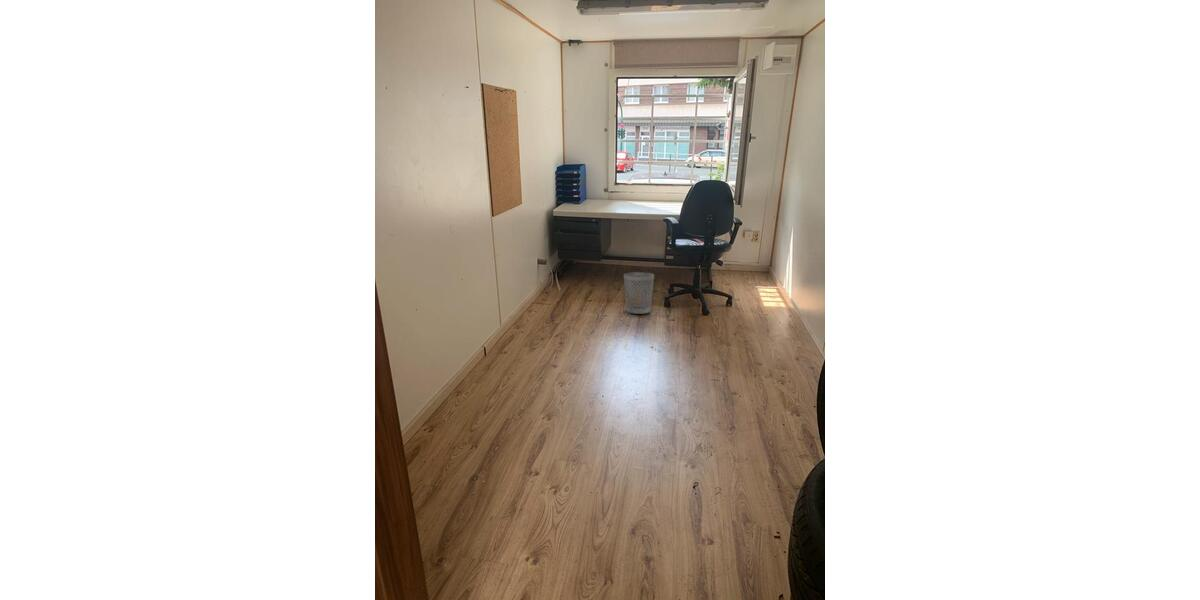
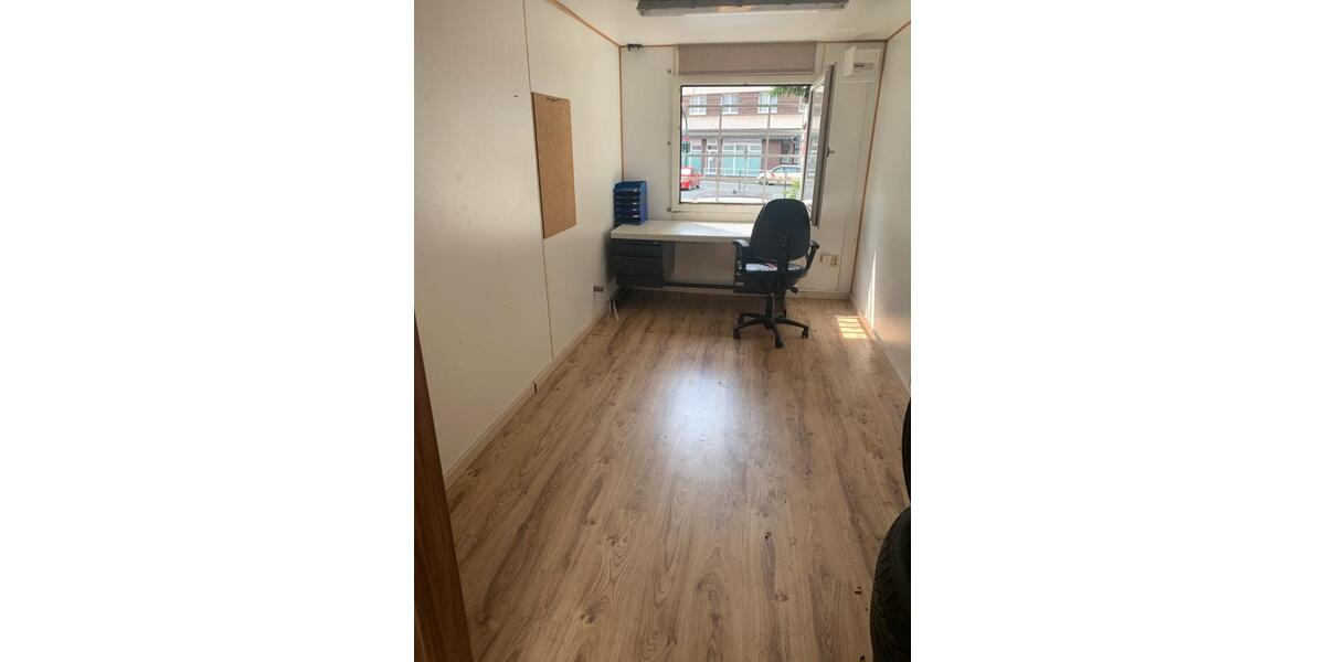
- wastebasket (638, 292)
